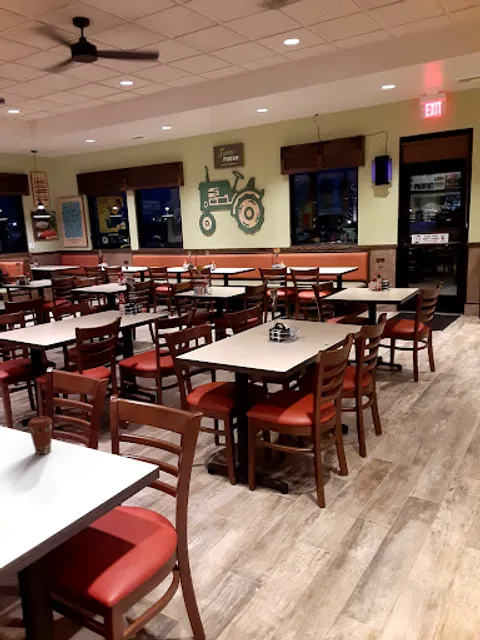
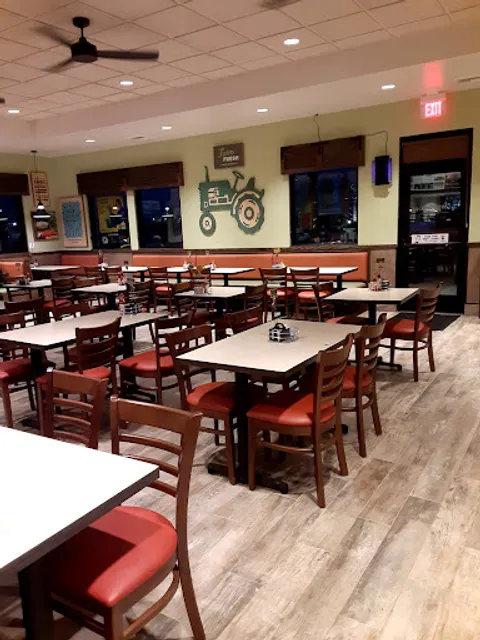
- coffee cup (41, 435)
